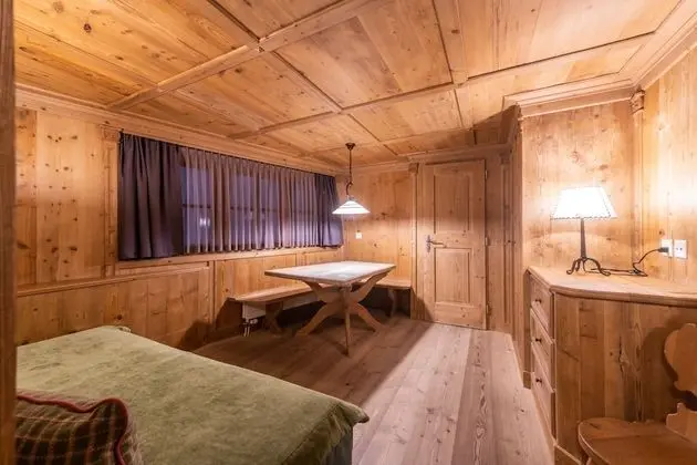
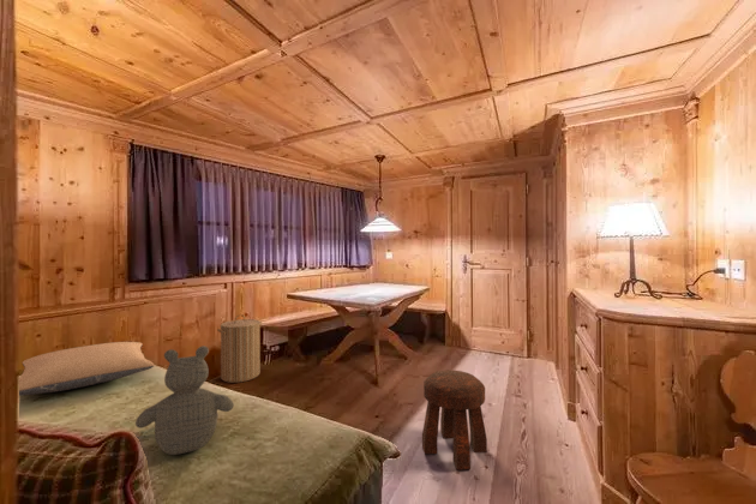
+ laundry hamper (240, 344)
+ teddy bear (188, 392)
+ stool (454, 413)
+ pillow (86, 364)
